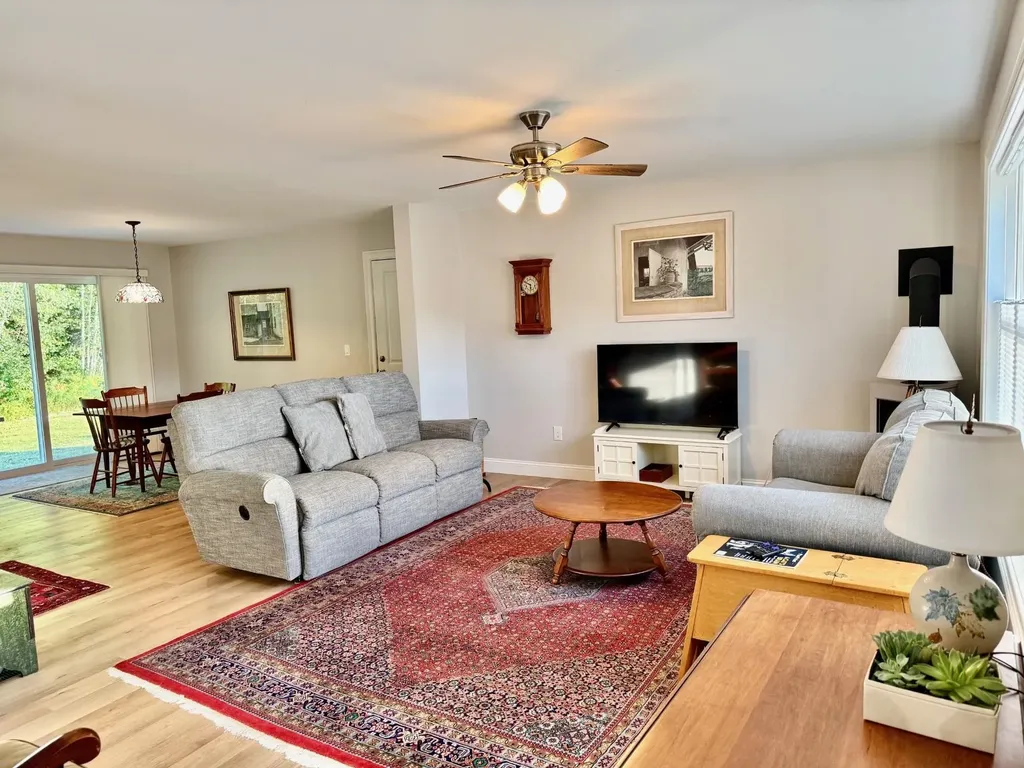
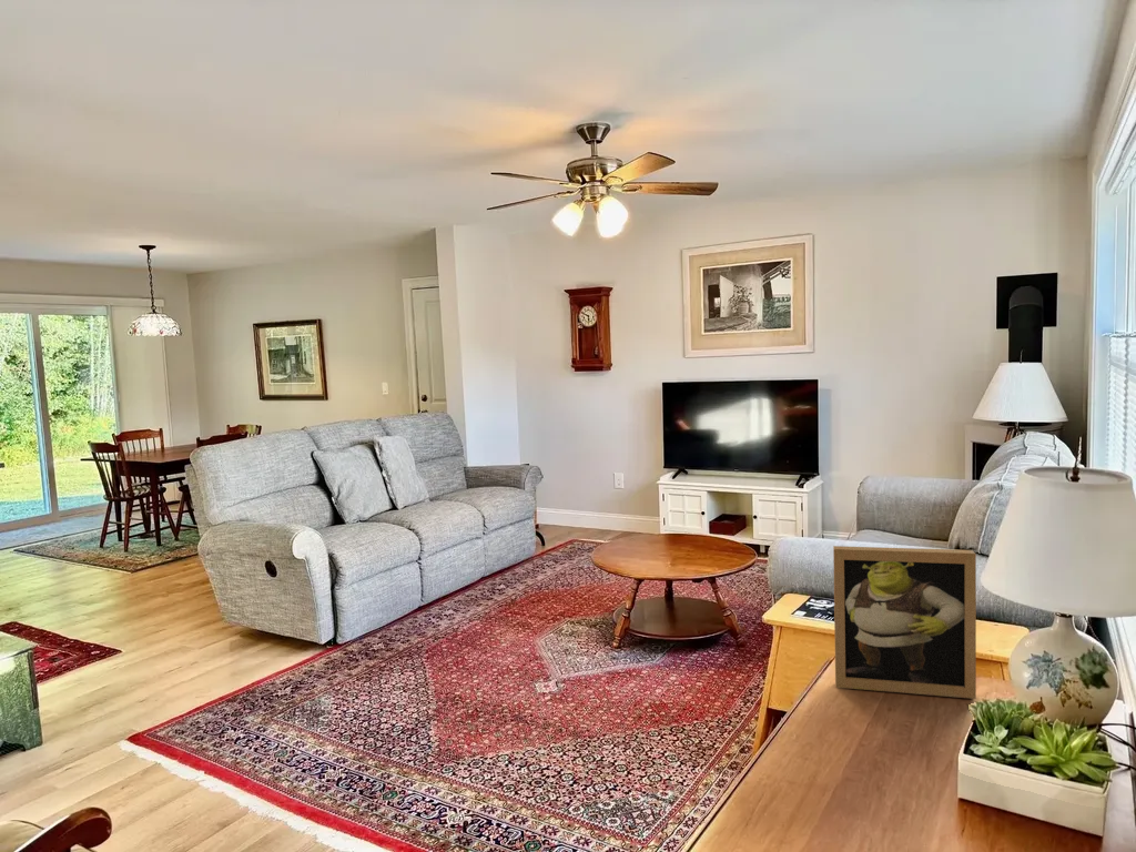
+ picture frame (901, 615)
